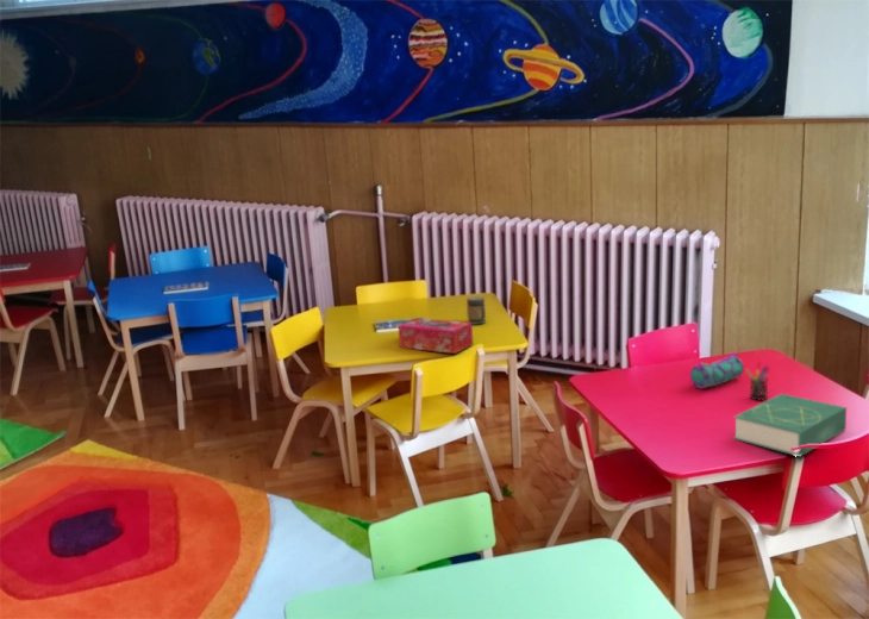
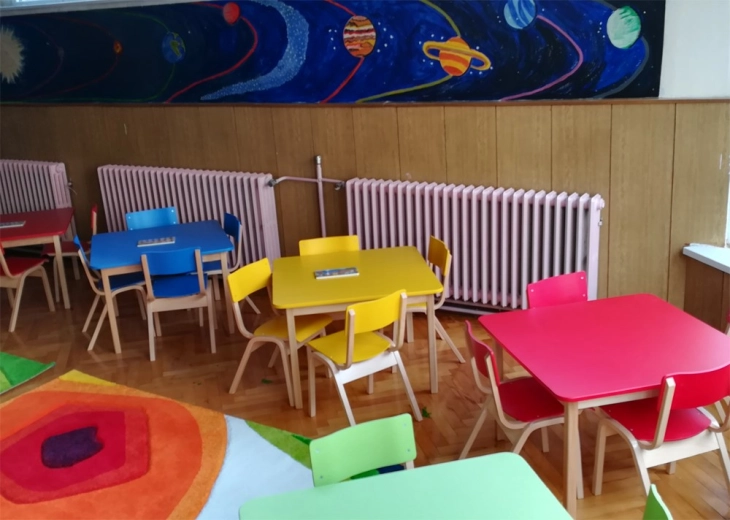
- tissue box (434, 334)
- jar (475, 310)
- pencil case (717, 370)
- pen holder (756, 380)
- book (789, 423)
